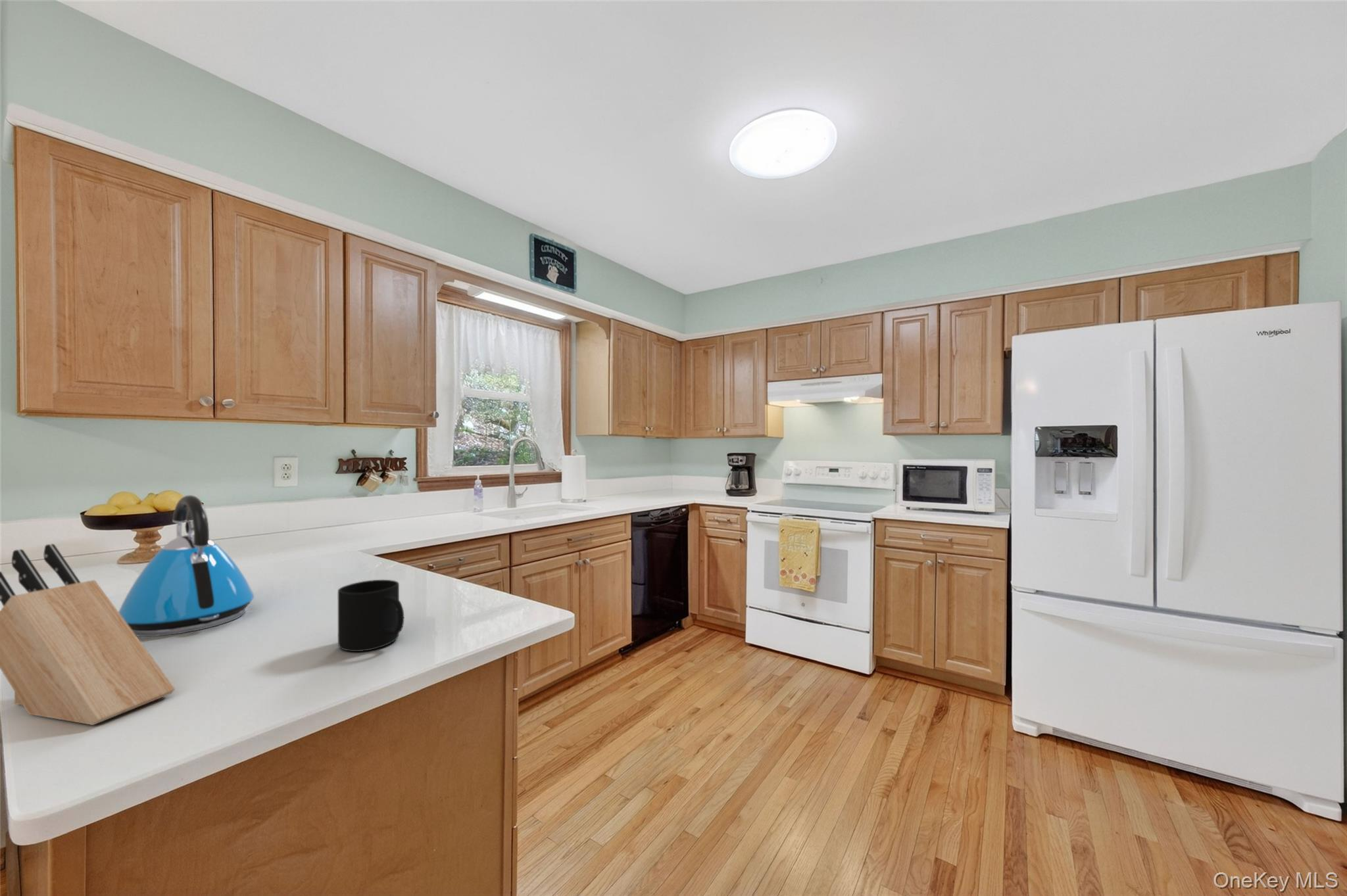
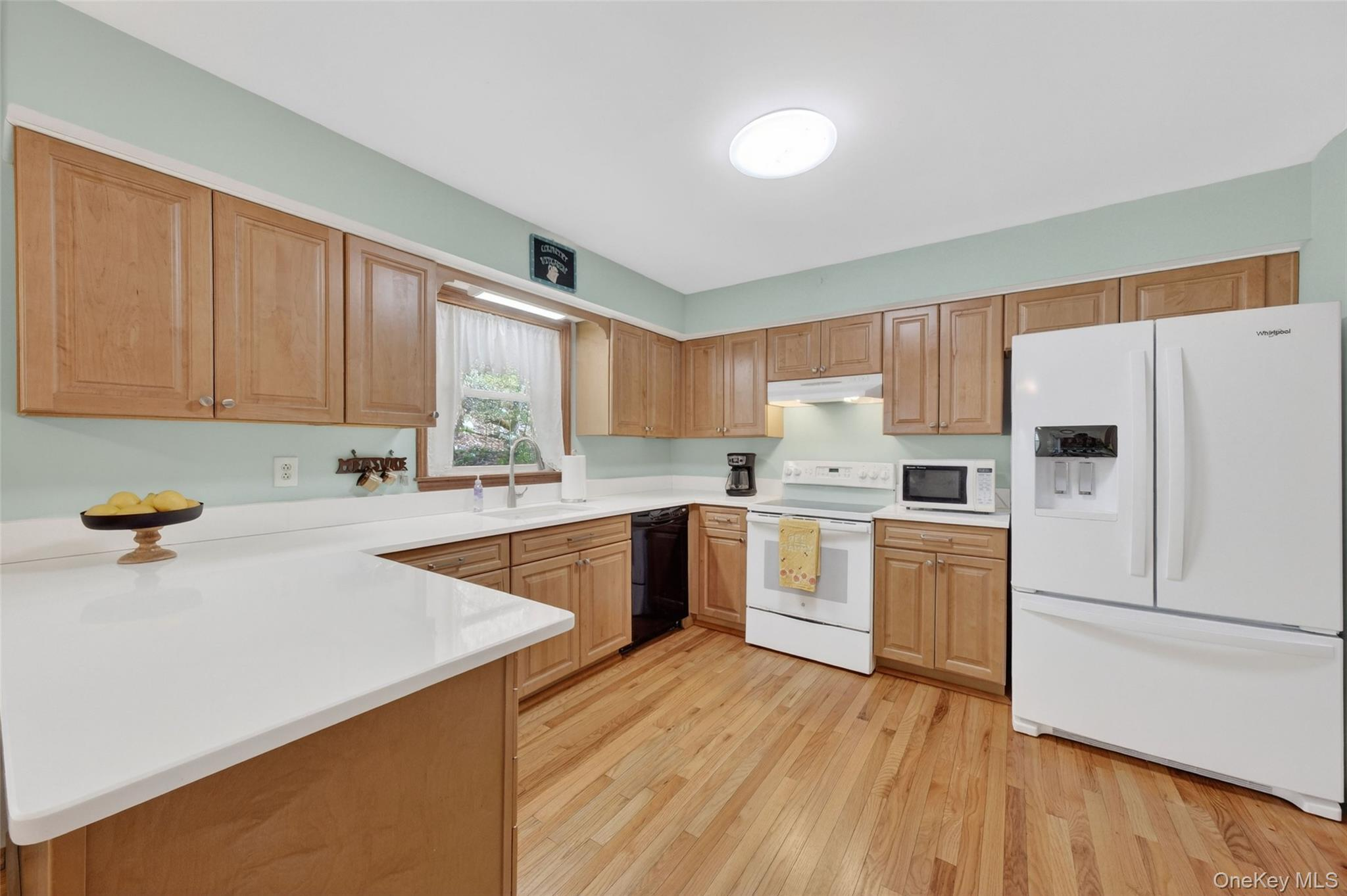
- mug (374, 615)
- knife block (70, 625)
- kettle (190, 558)
